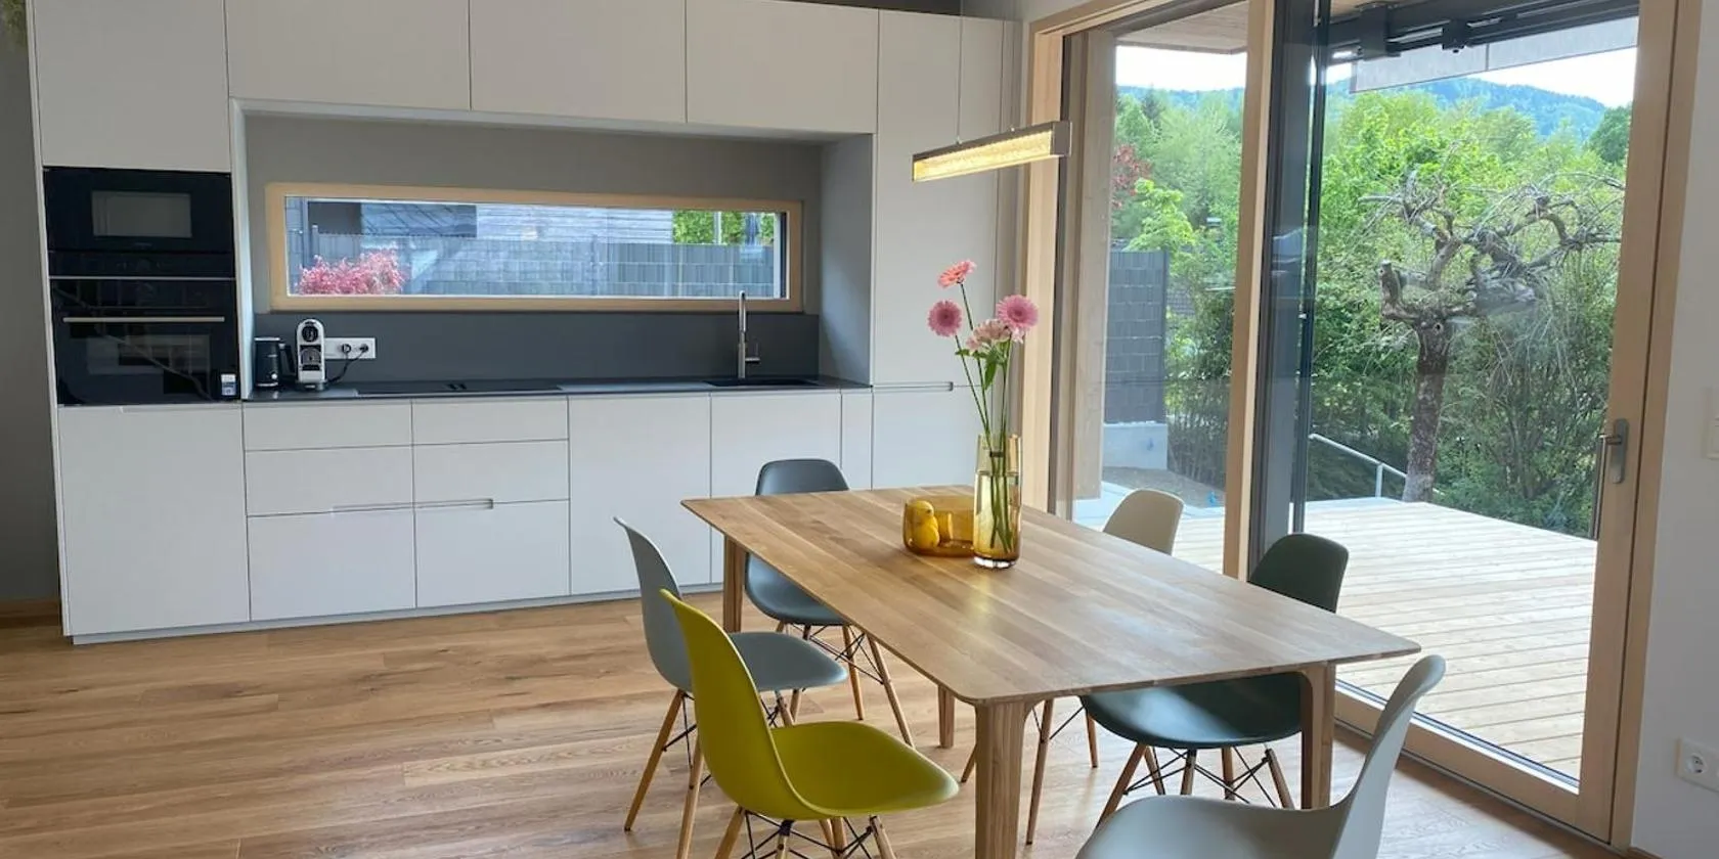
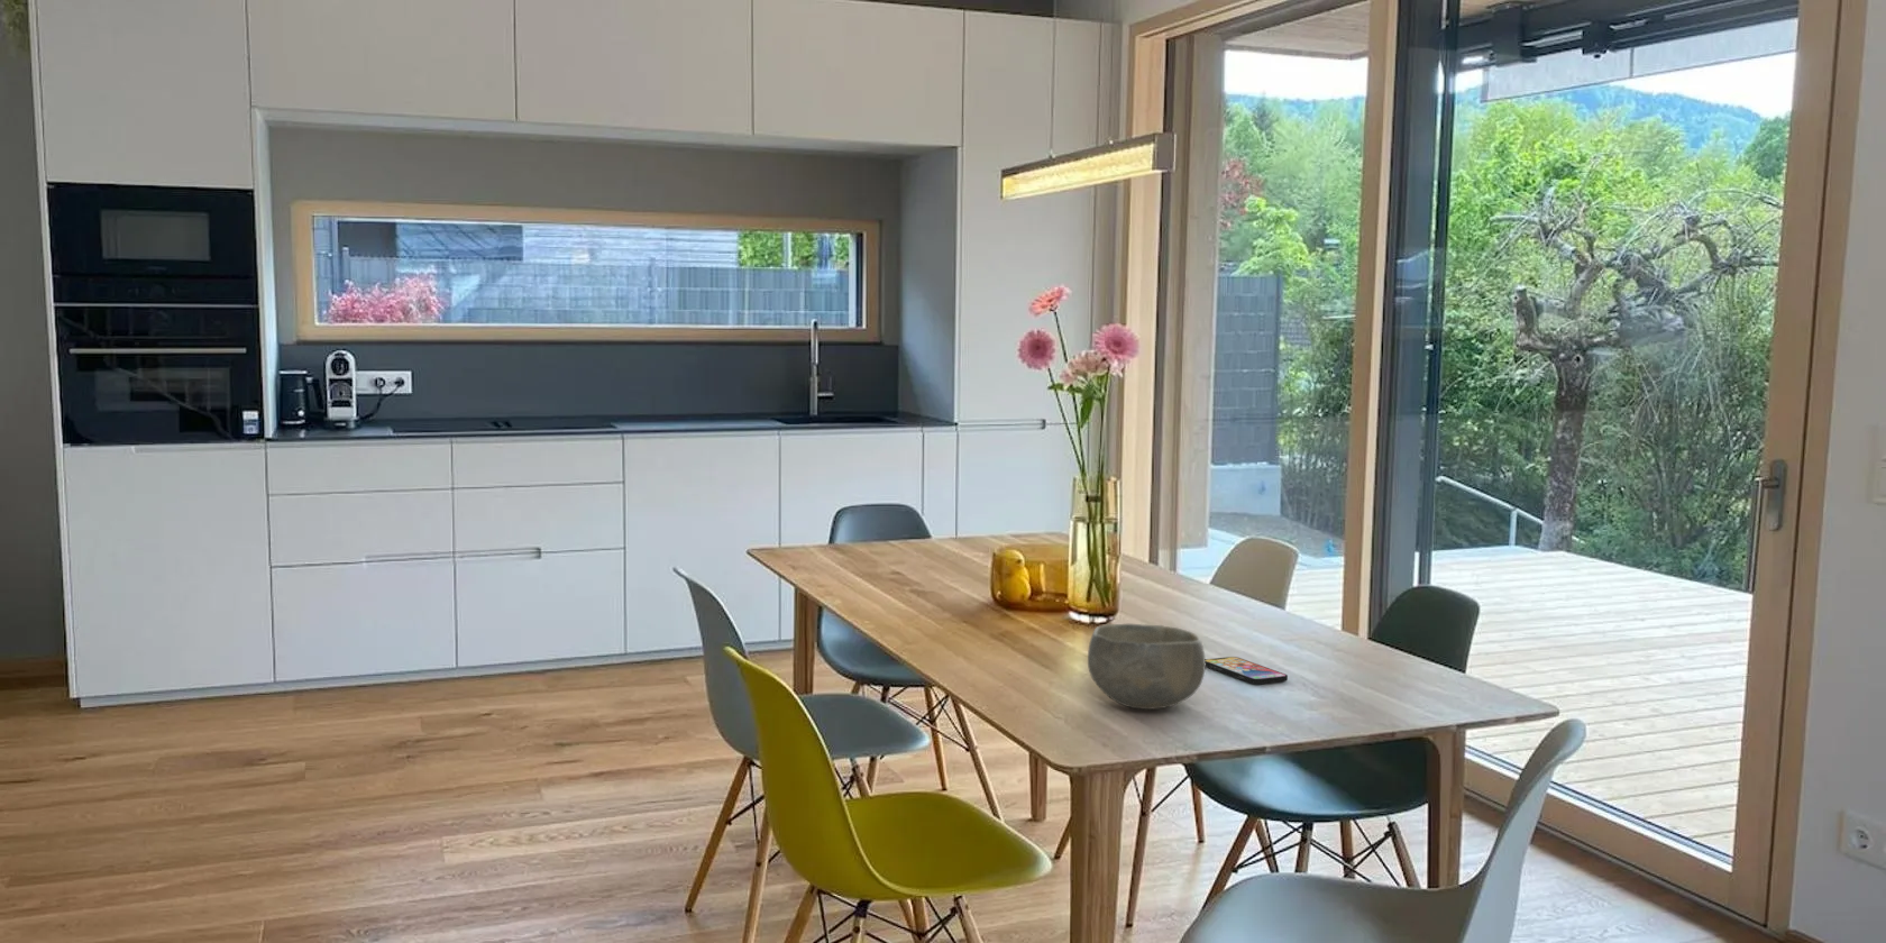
+ smartphone (1244, 669)
+ bowl (1145, 668)
